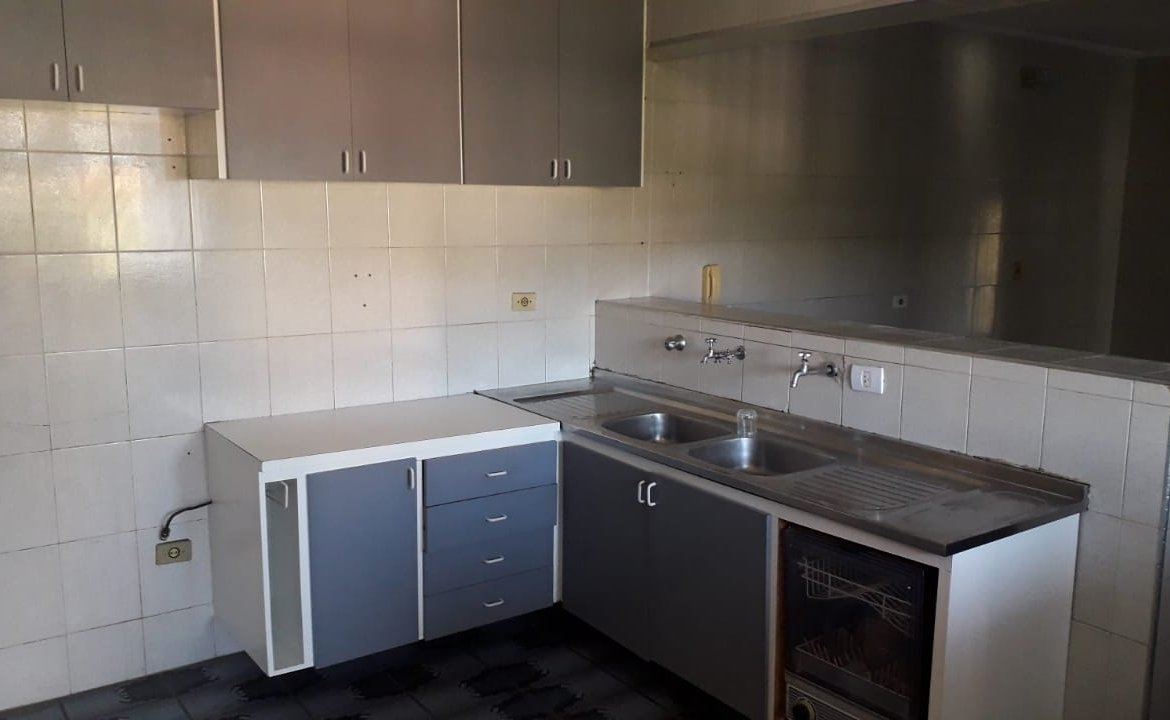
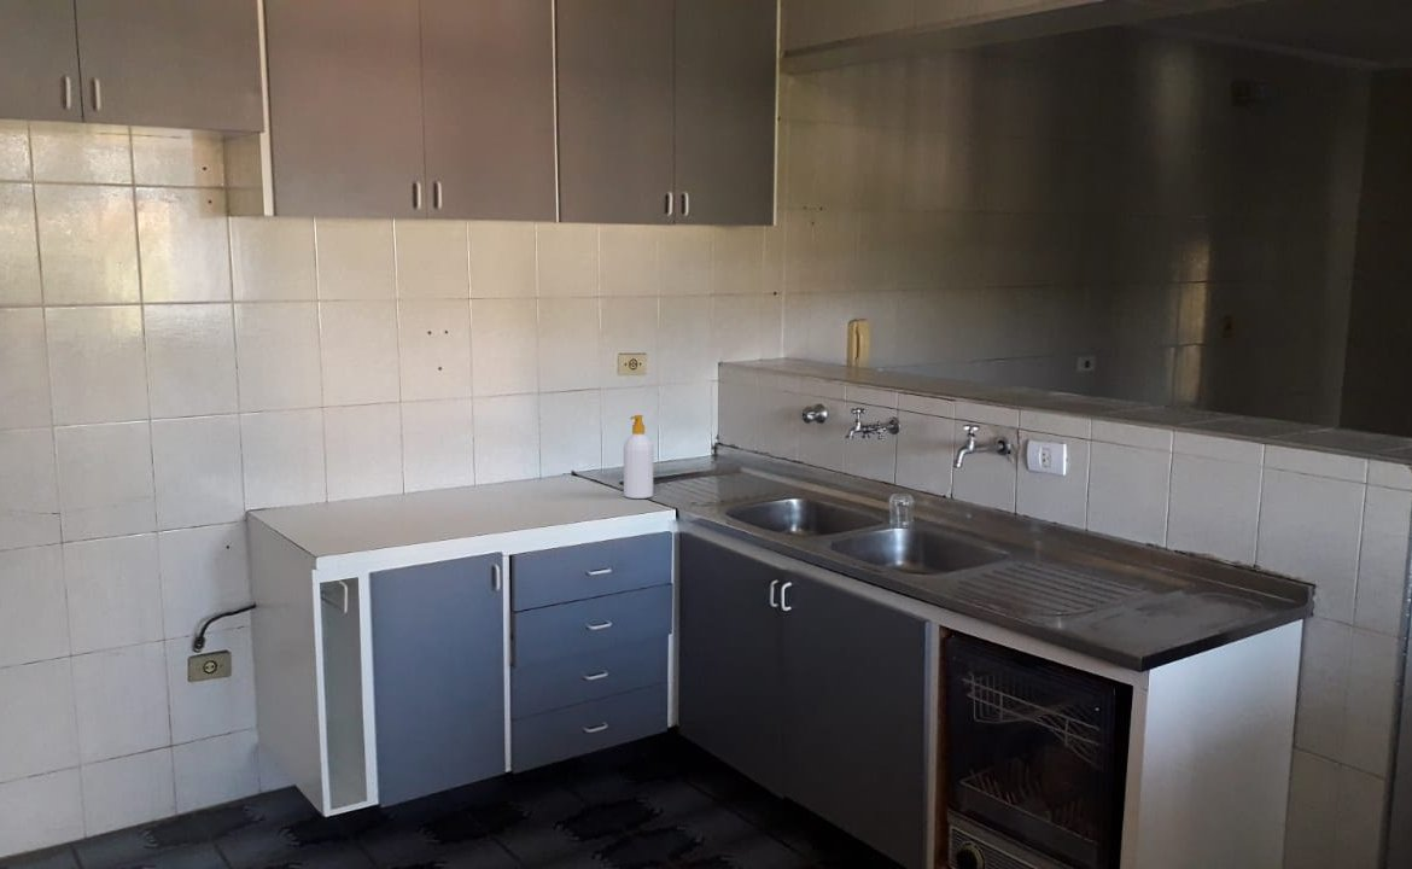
+ soap bottle (637, 455)
